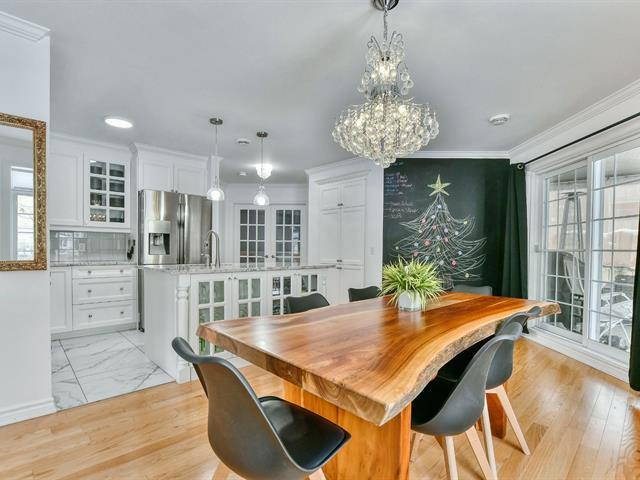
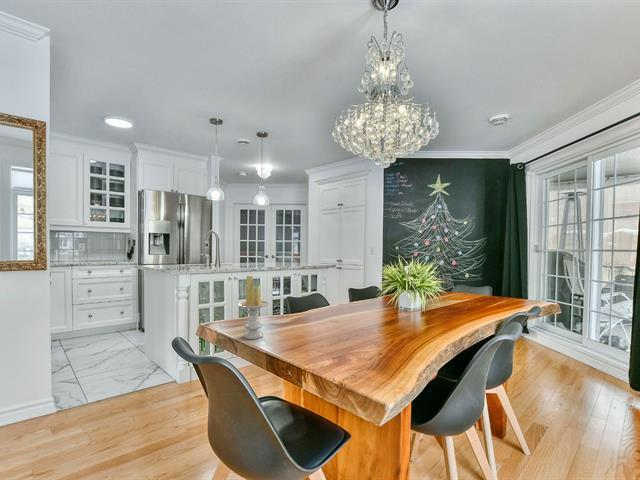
+ candle (253, 305)
